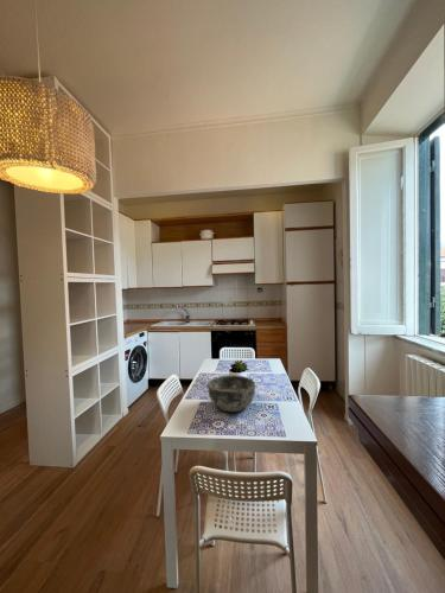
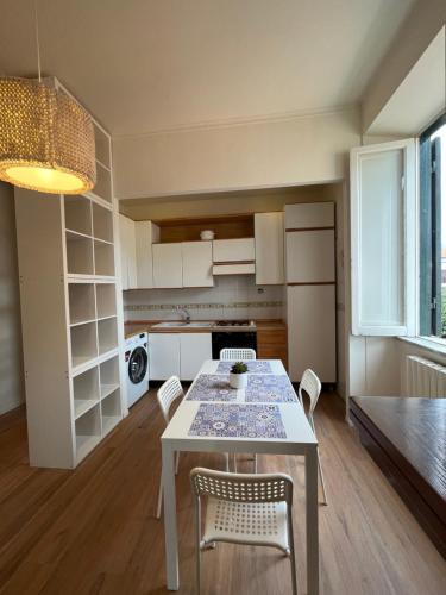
- bowl (231, 394)
